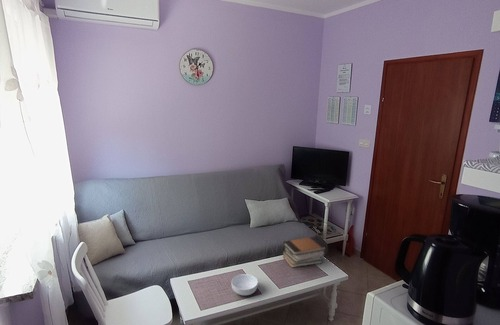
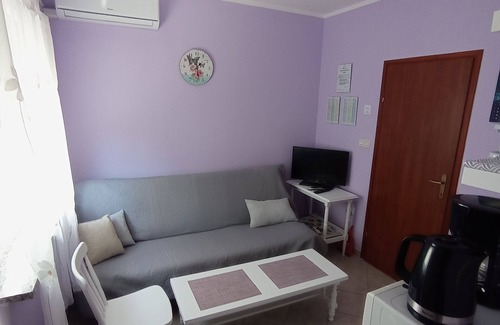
- book stack (304, 252)
- cereal bowl (244, 286)
